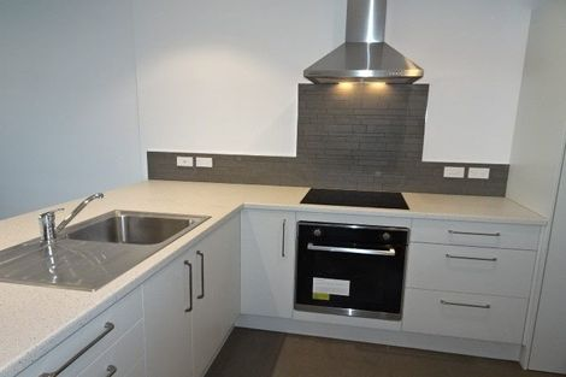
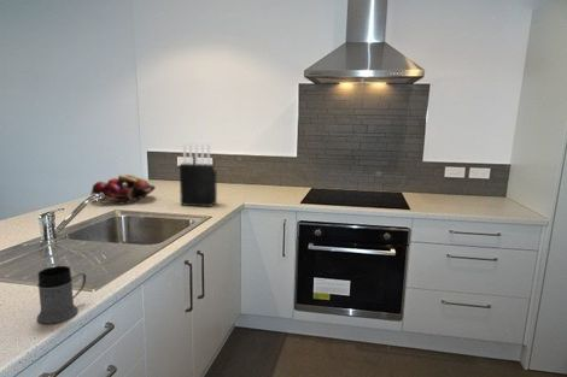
+ knife block (199, 173)
+ mug (64, 289)
+ fruit basket (124, 188)
